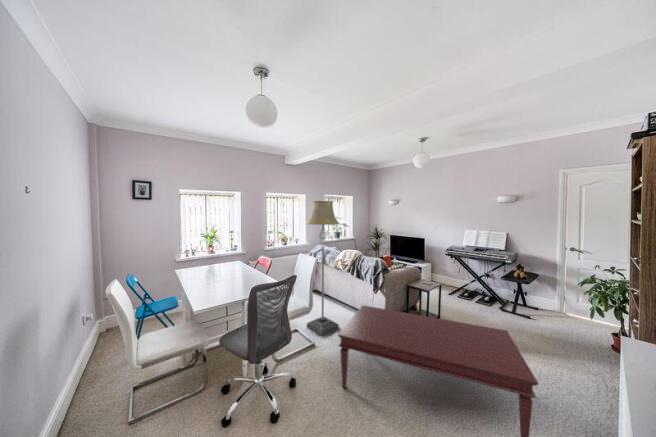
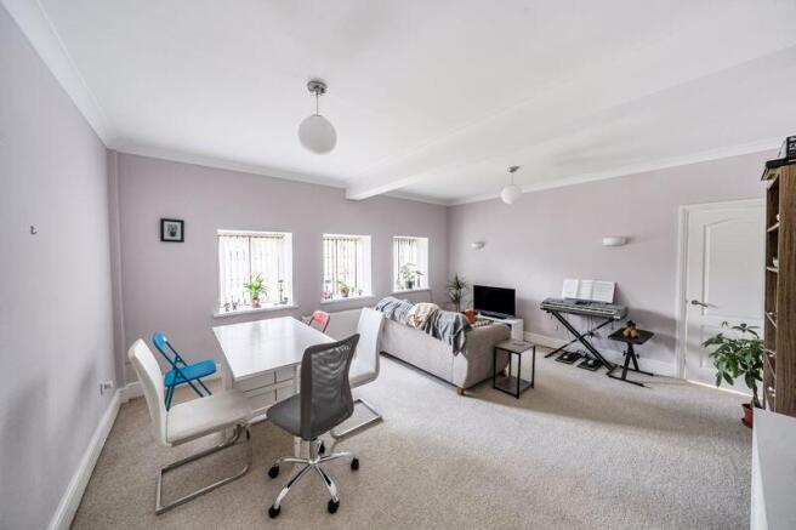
- coffee table (423, 359)
- floor lamp (322, 264)
